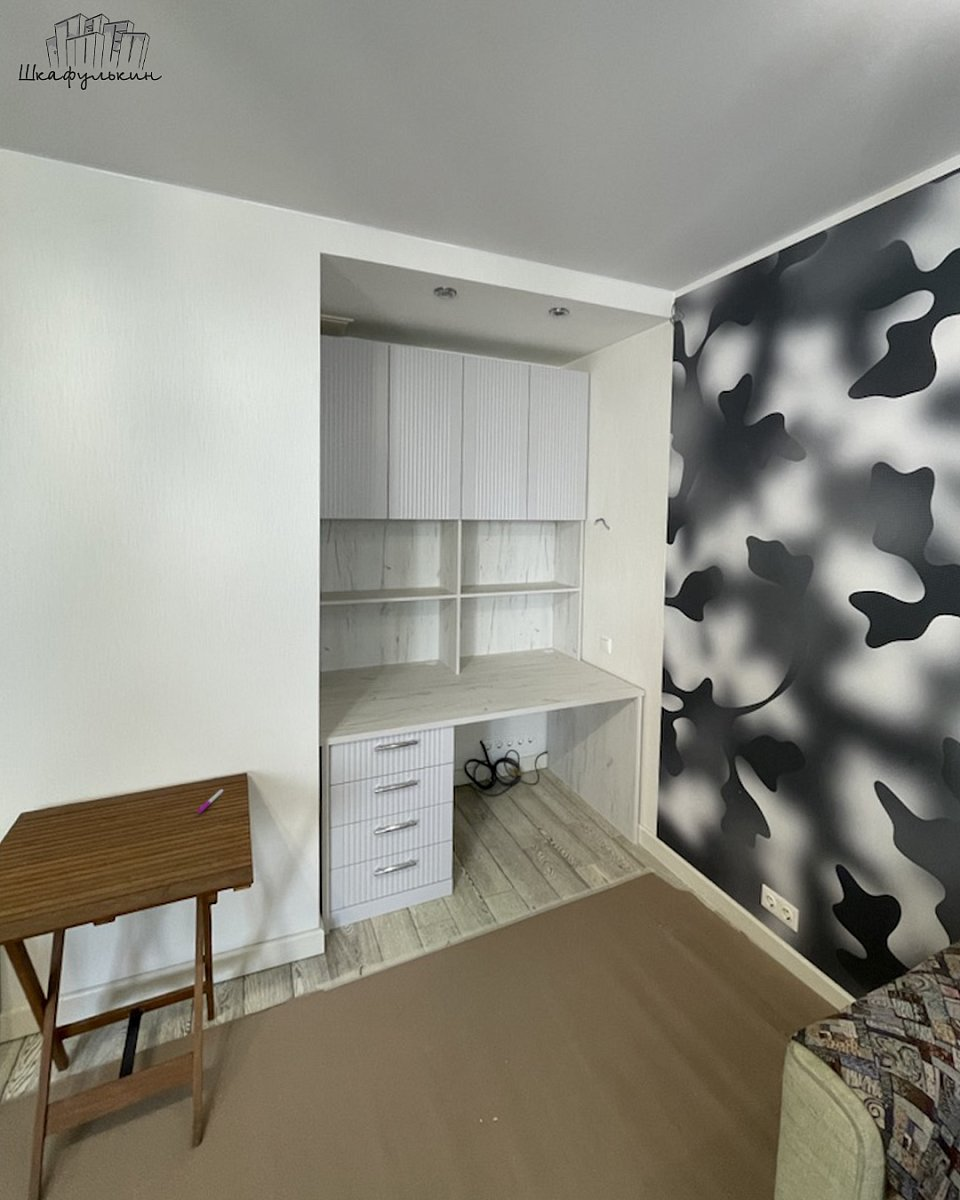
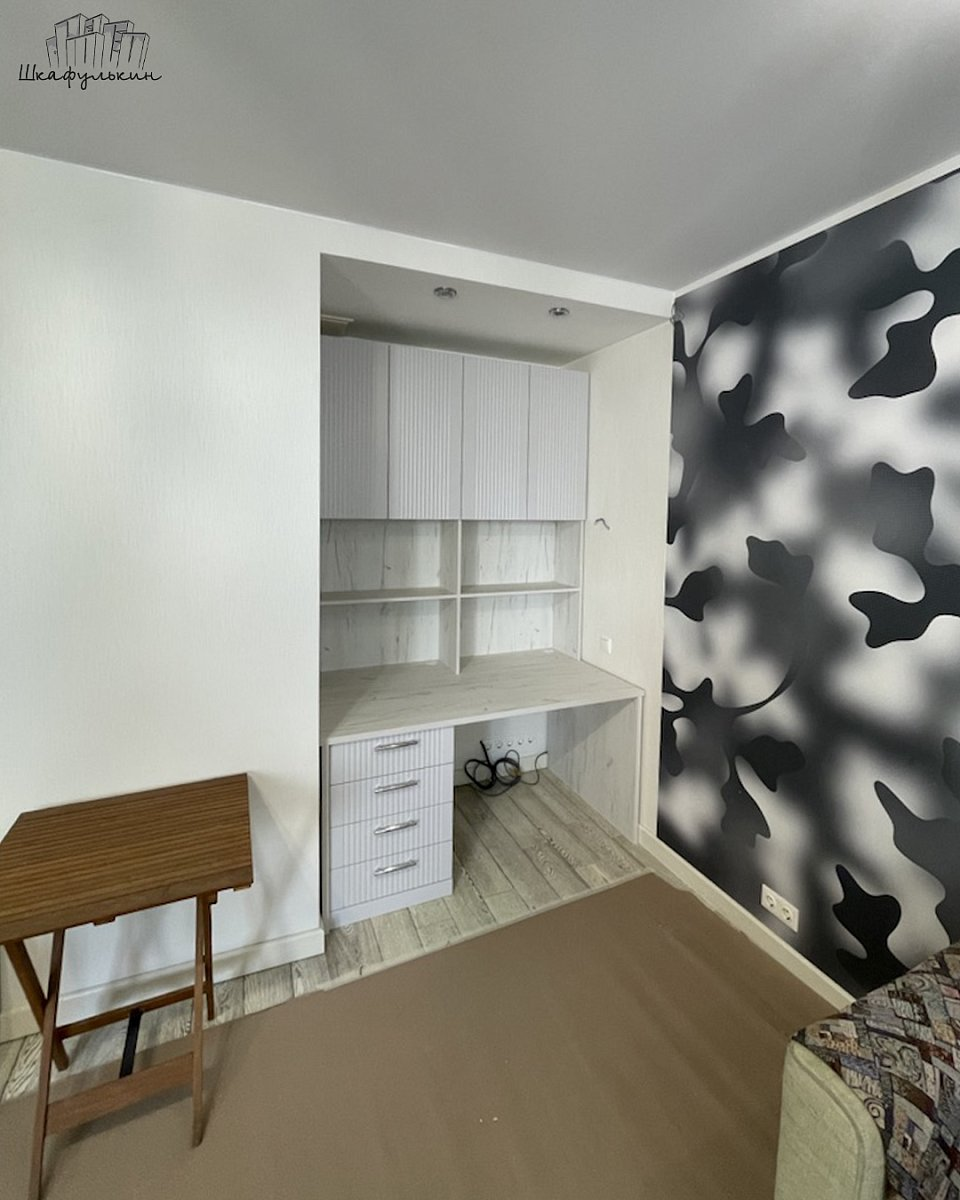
- pen (211, 800)
